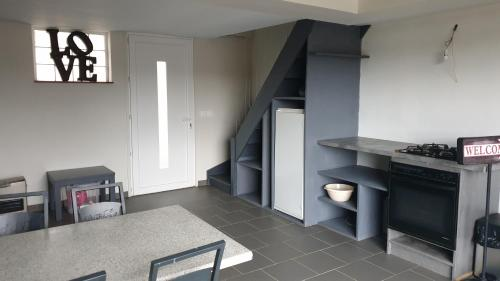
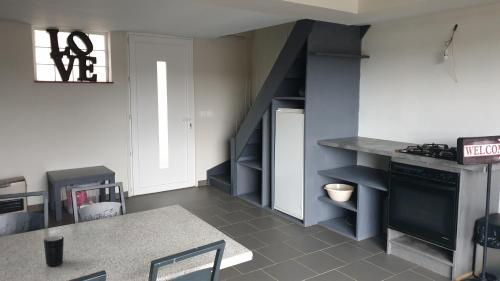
+ mug (54, 252)
